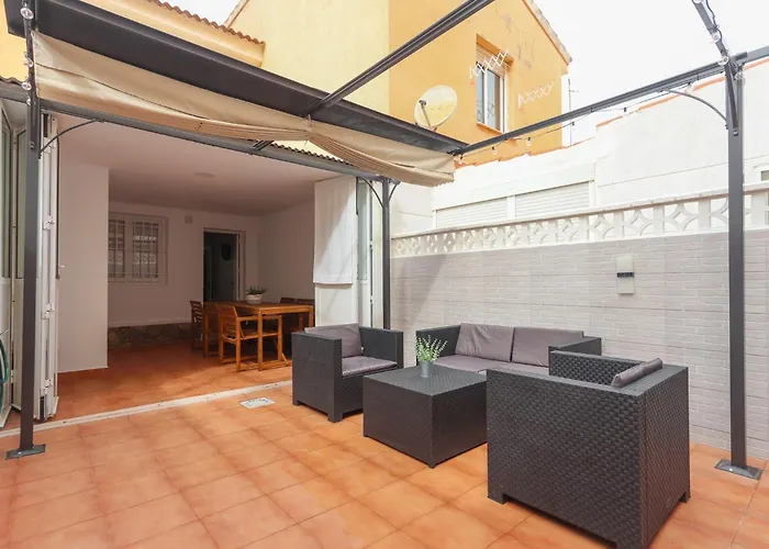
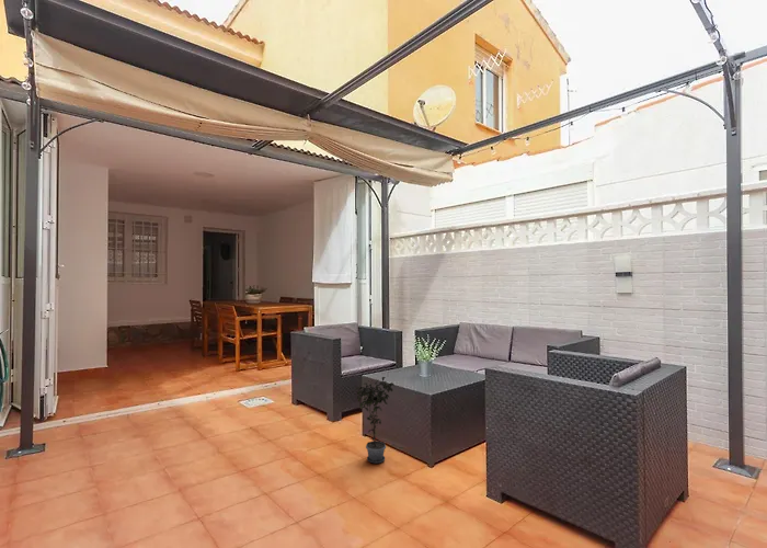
+ potted plant (375, 419)
